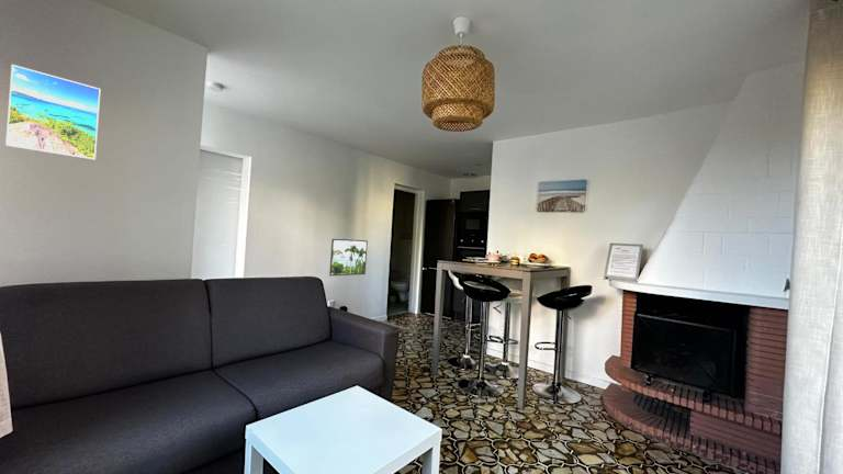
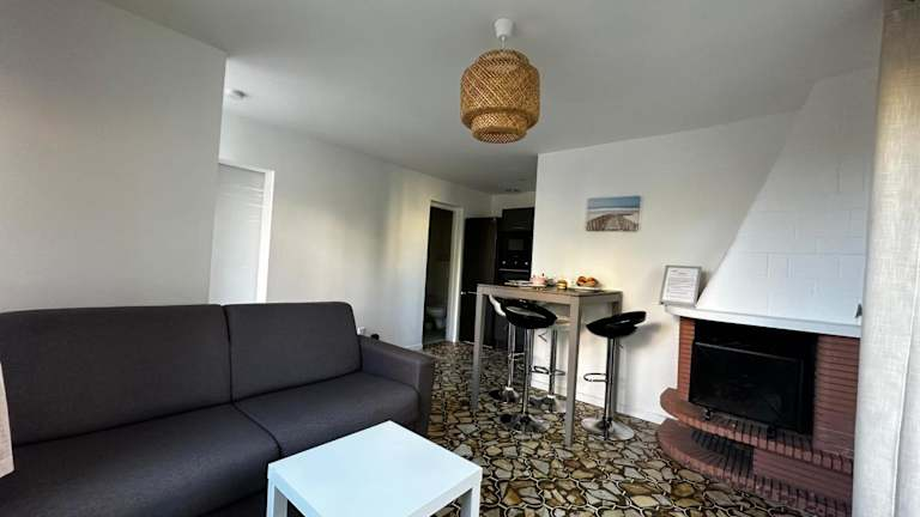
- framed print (349, 257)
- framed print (56, 115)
